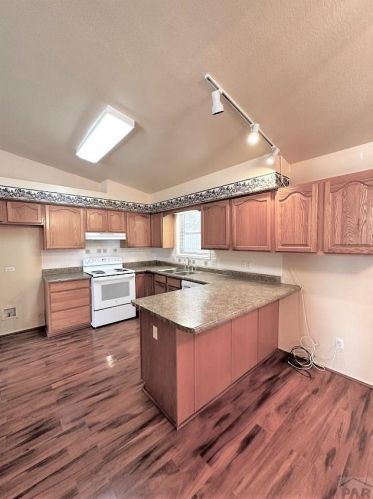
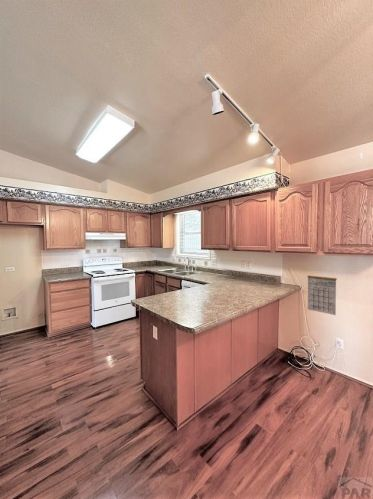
+ calendar (321, 290)
